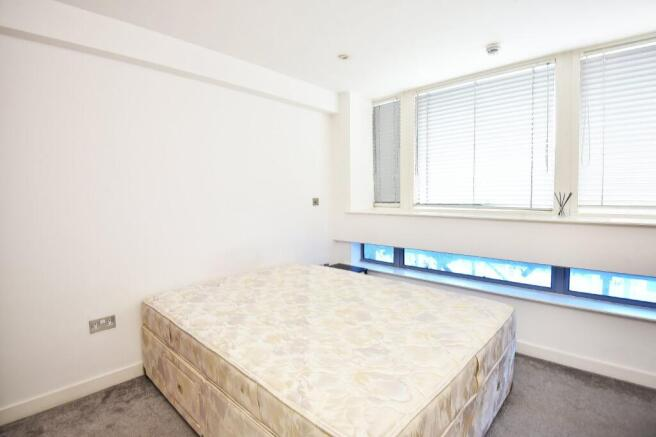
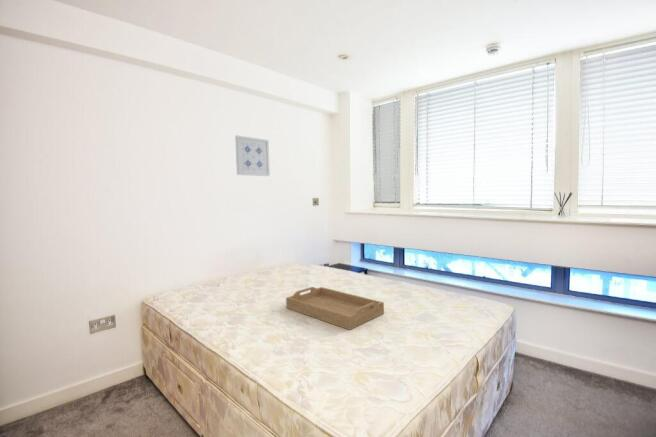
+ wall art (253, 156)
+ serving tray (333, 303)
